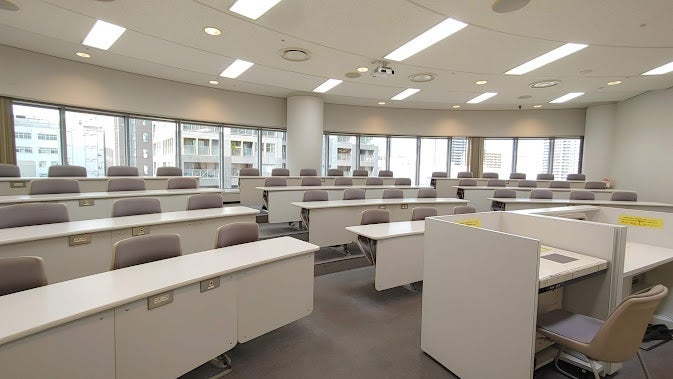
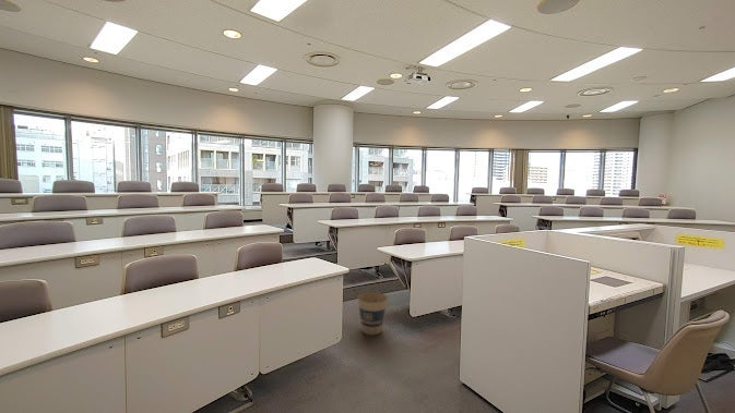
+ trash can (371, 314)
